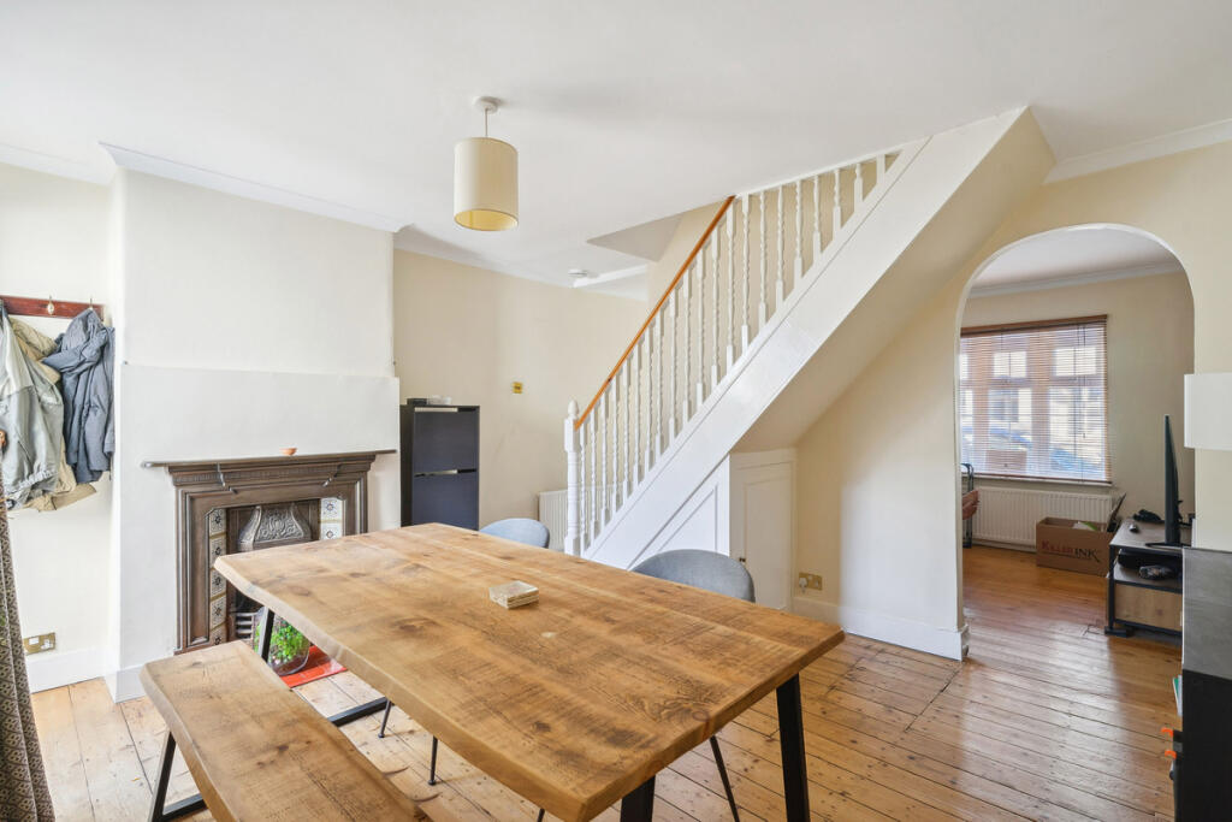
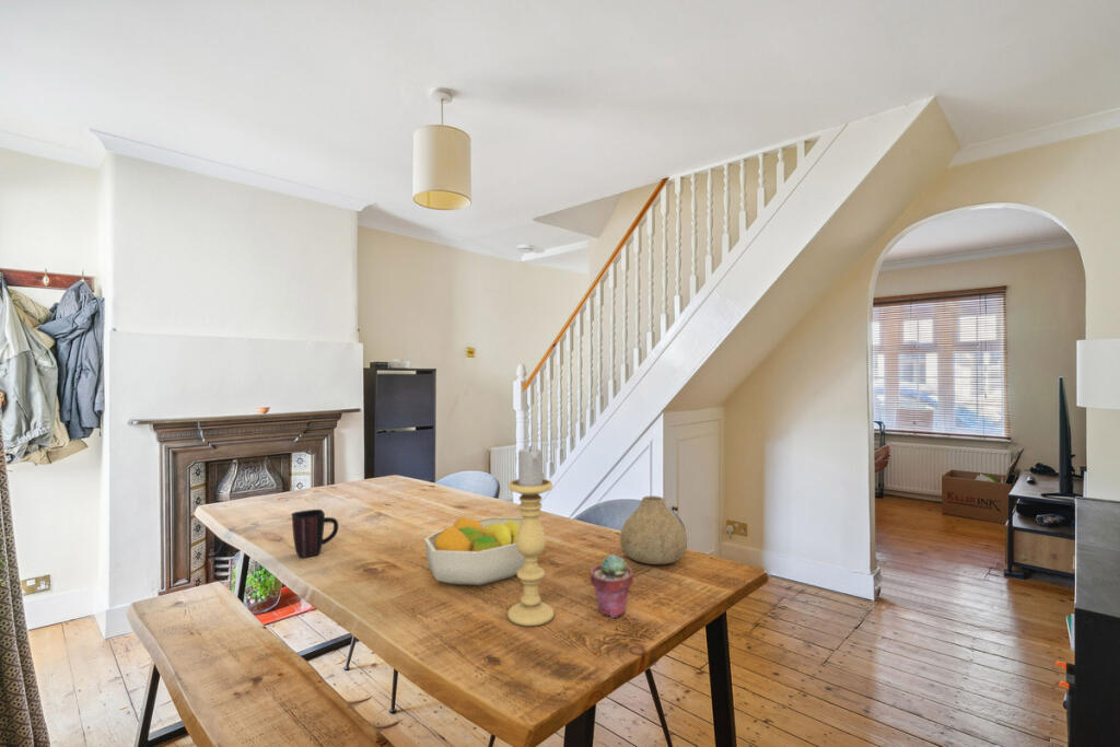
+ candle holder (530, 530)
+ fruit bowl (486, 542)
+ potted succulent (611, 582)
+ mug (313, 532)
+ vase (653, 528)
